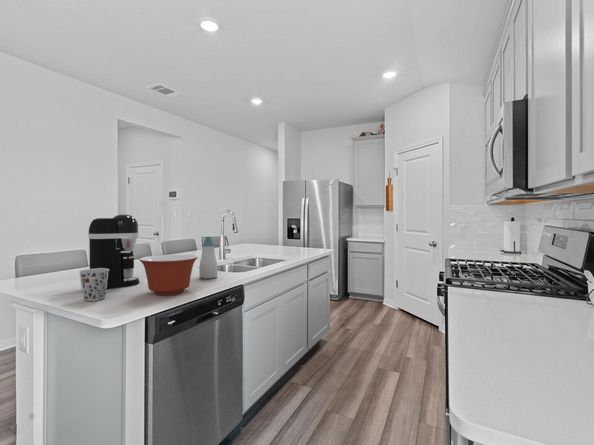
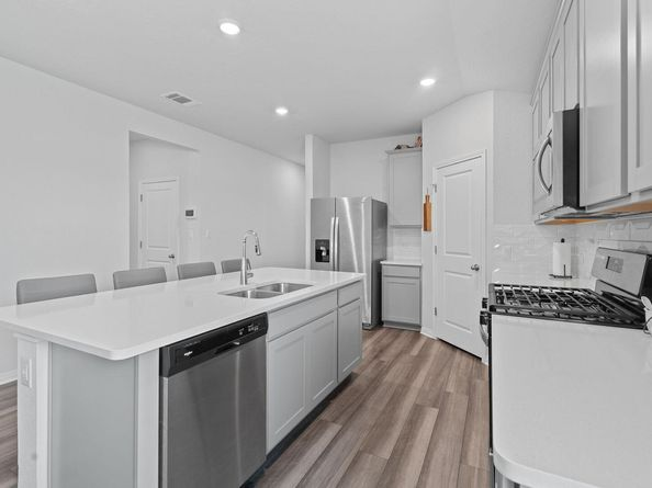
- mixing bowl (169, 274)
- soap bottle (208, 257)
- coffee maker (114, 249)
- cup (94, 284)
